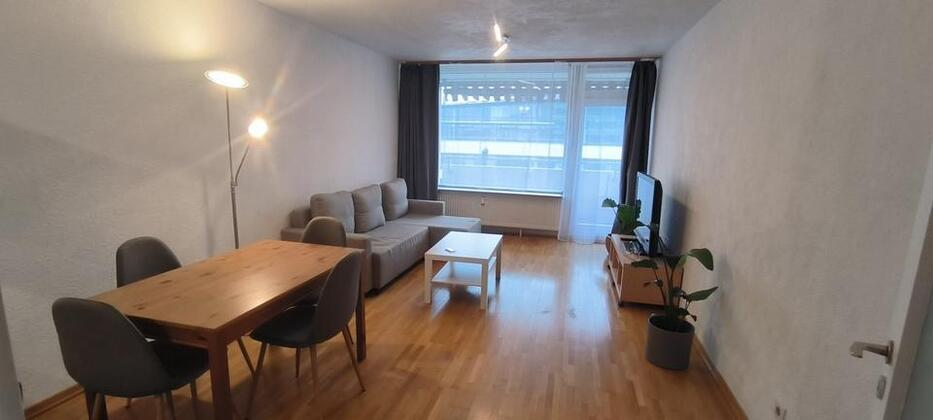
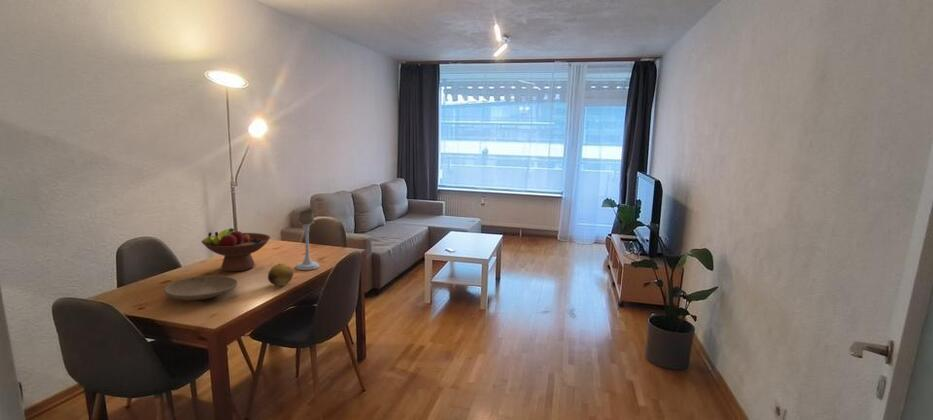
+ fruit (280, 274)
+ plate (202, 289)
+ fruit bowl (237, 247)
+ candle holder (306, 239)
